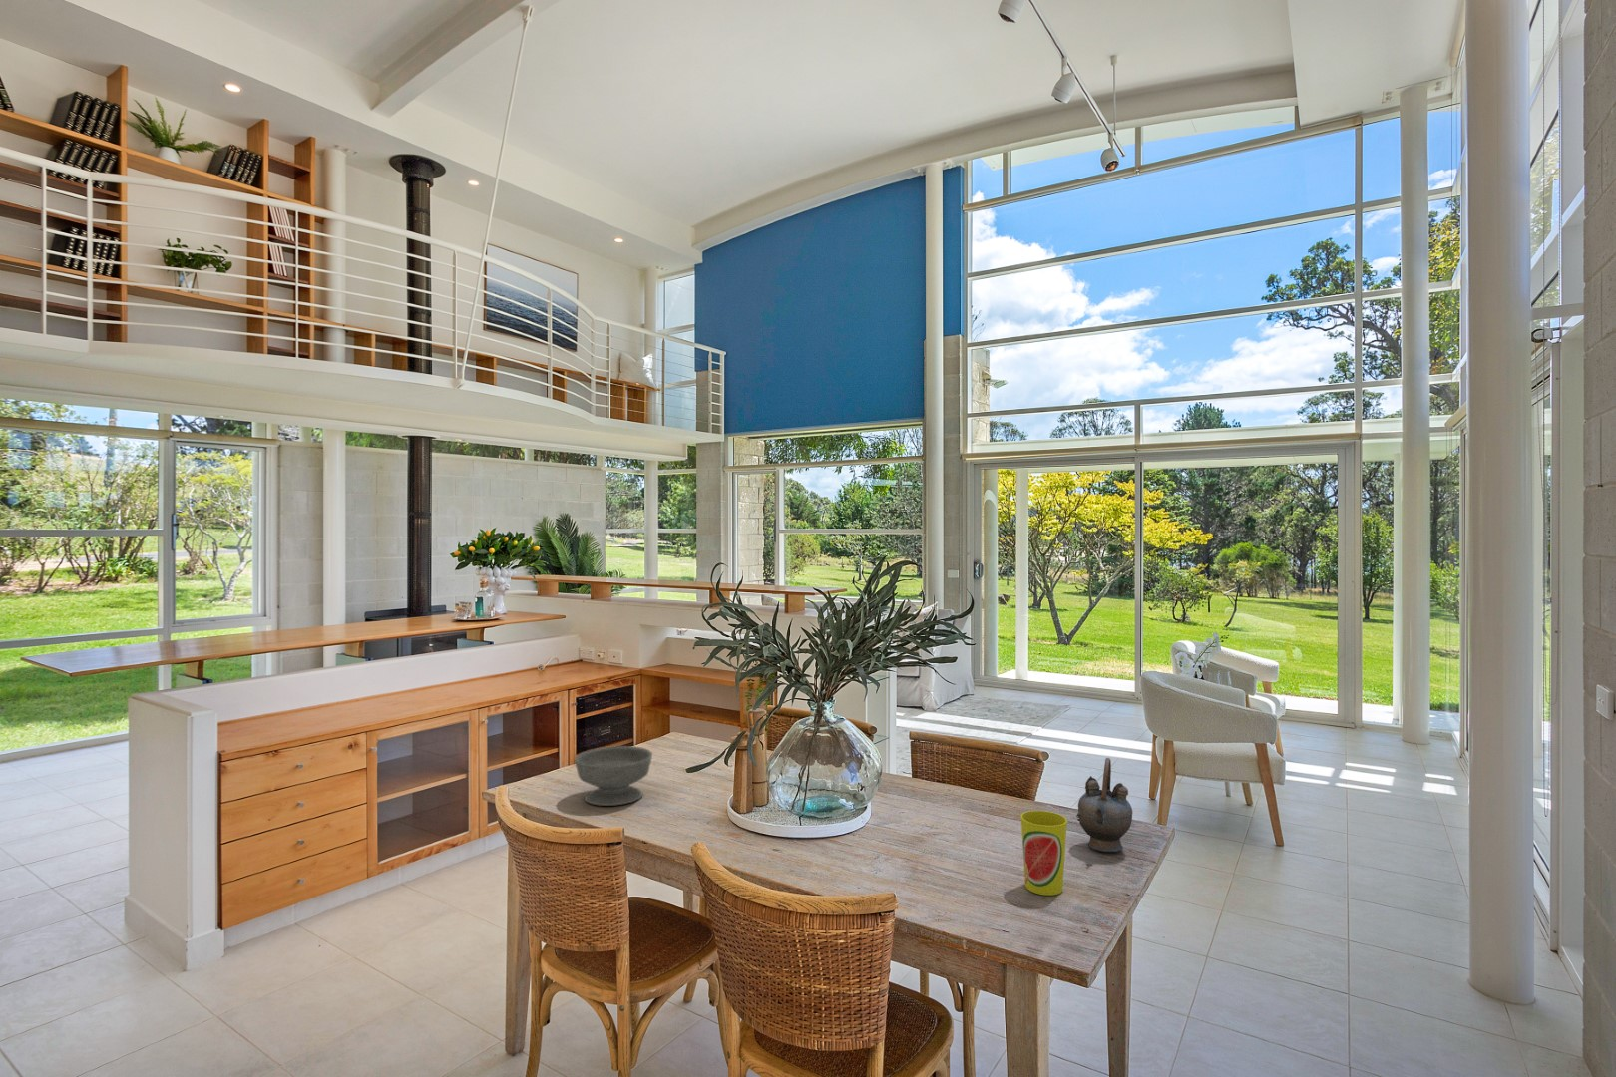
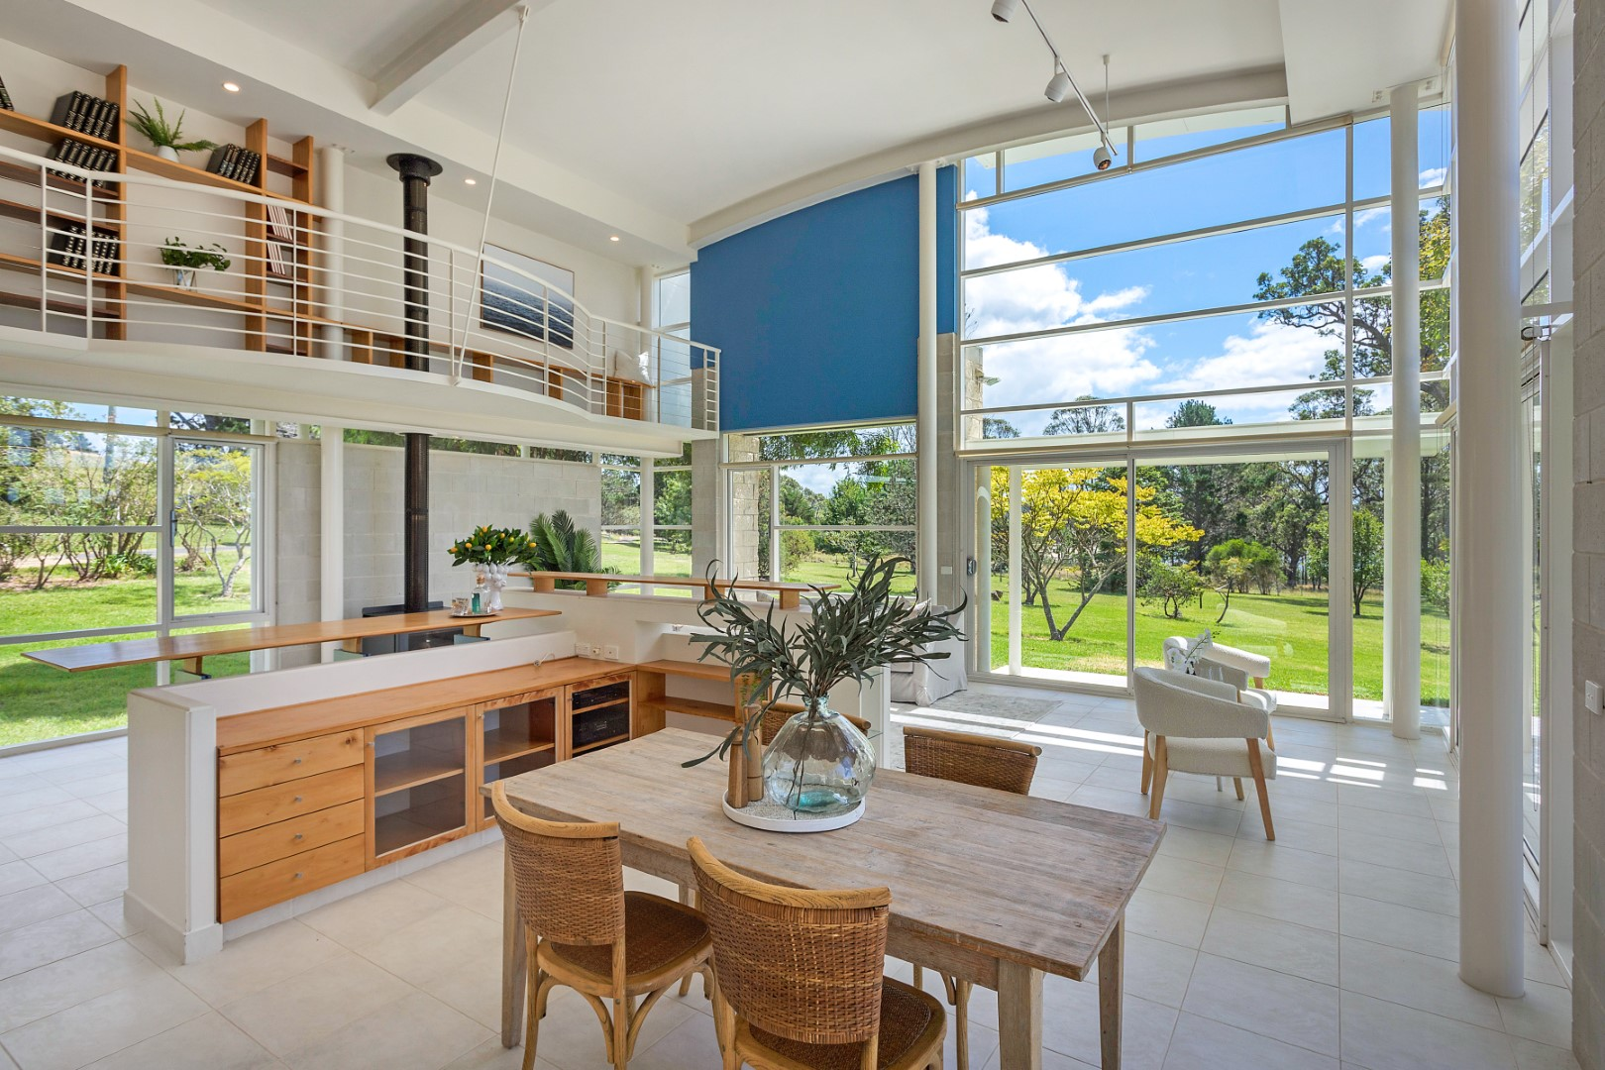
- bowl (613, 775)
- teapot (1104, 804)
- cup (1044, 852)
